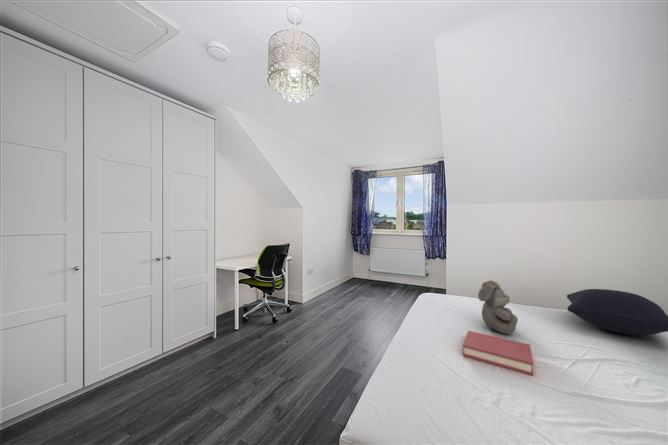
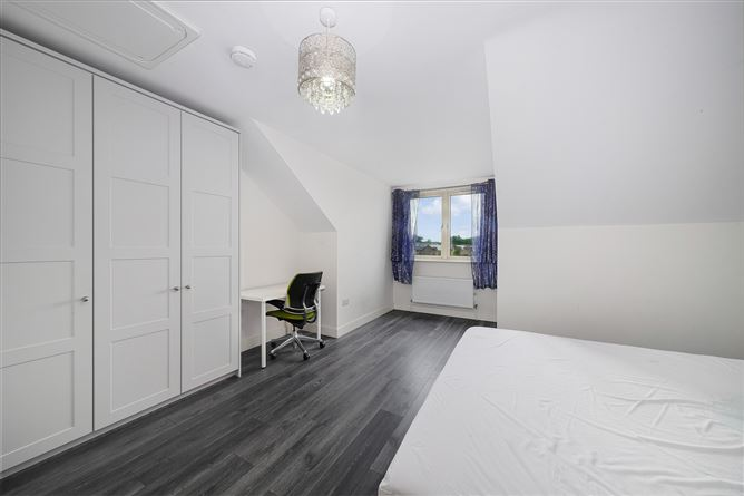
- pillow (614, 309)
- hardback book (496, 349)
- teddy bear (496, 305)
